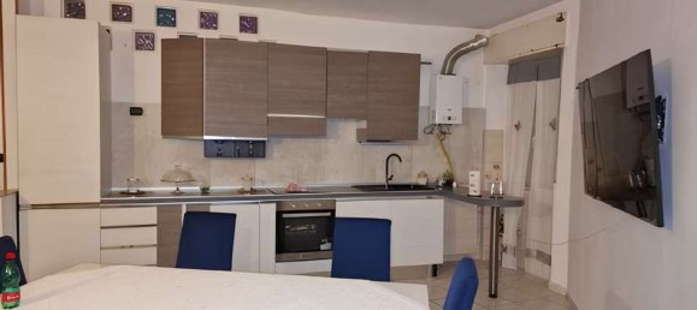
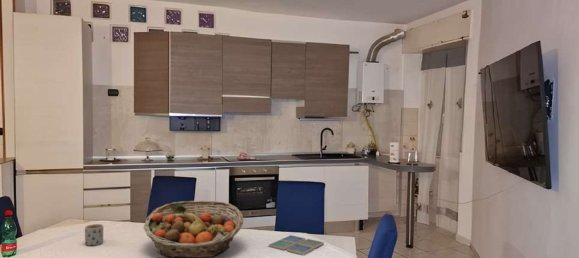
+ mug (95, 233)
+ drink coaster (296, 244)
+ fruit basket (194, 228)
